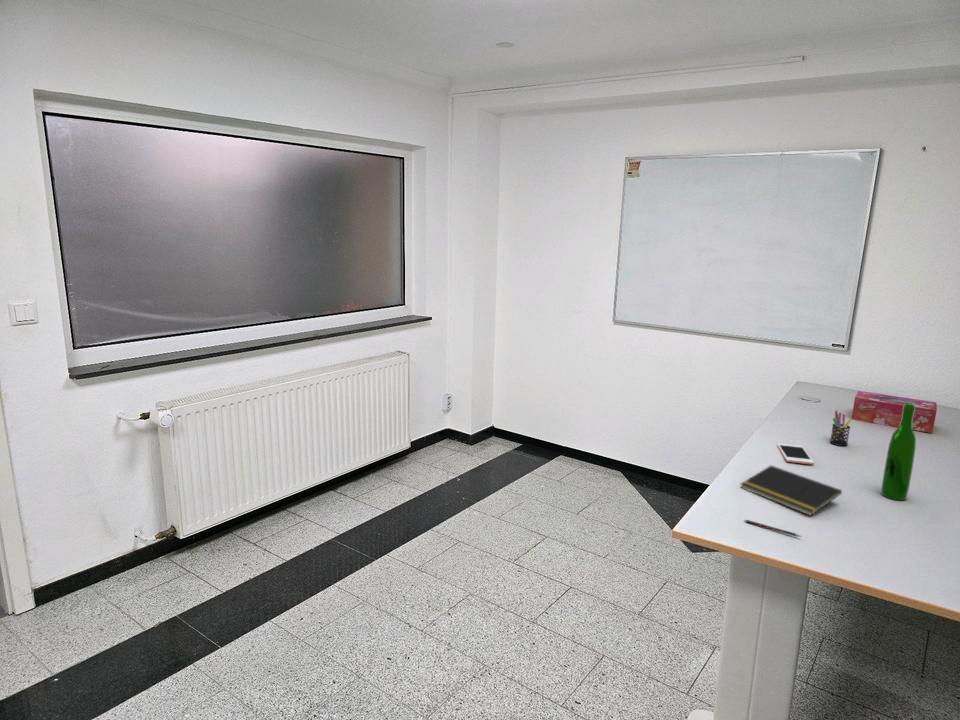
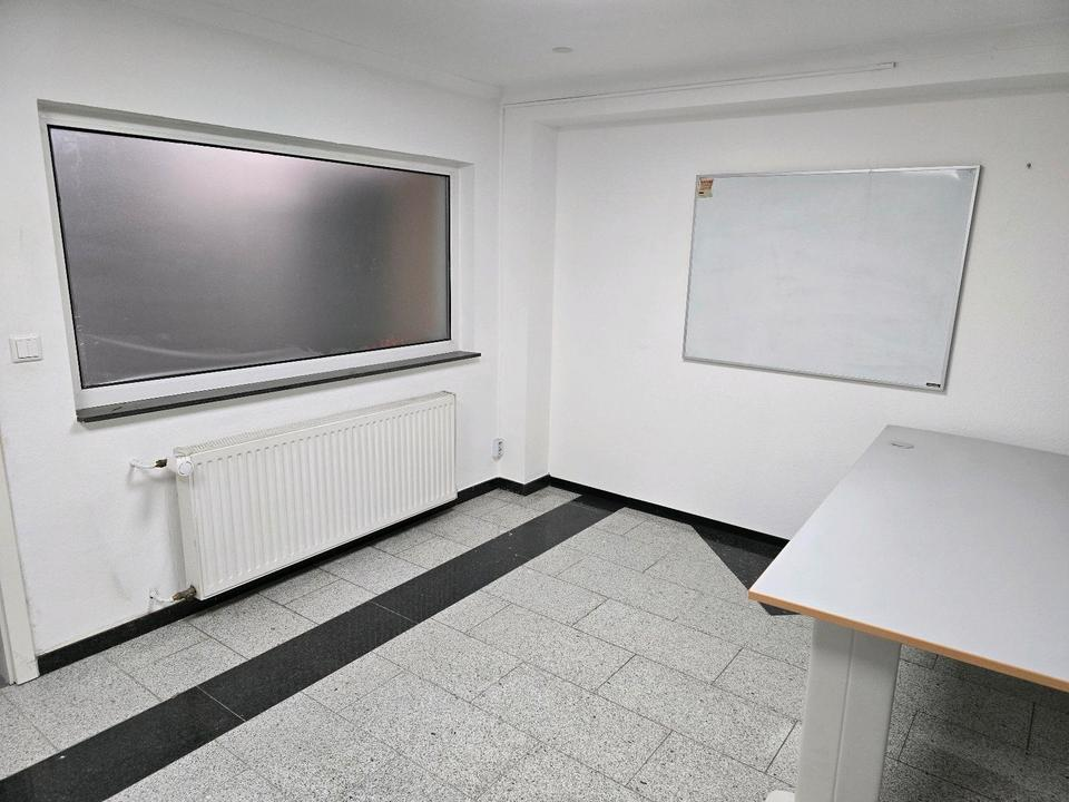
- notepad (789, 488)
- wine bottle (901, 451)
- pen (772, 528)
- tissue box (893, 410)
- cell phone (794, 453)
- pen holder (838, 428)
